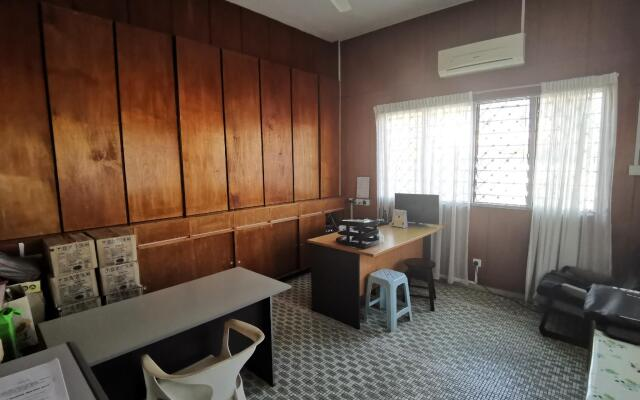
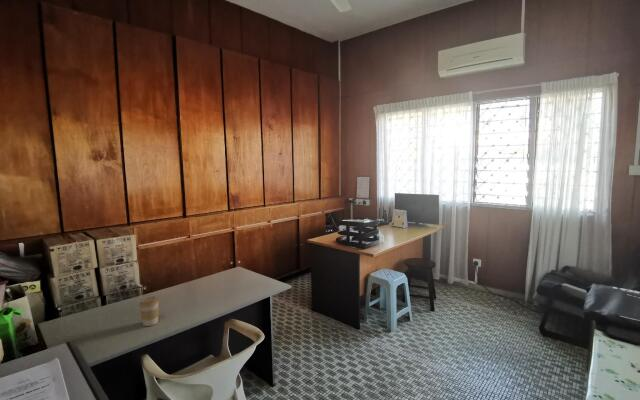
+ coffee cup (149, 310)
